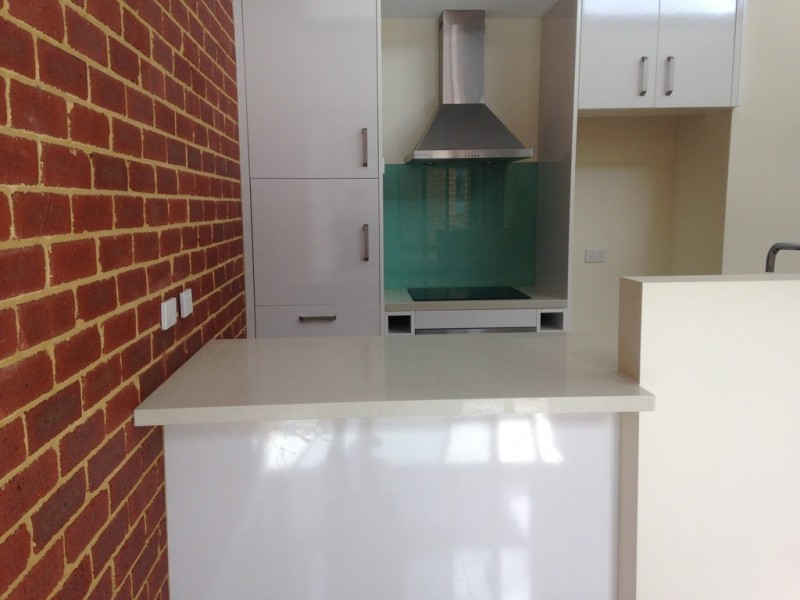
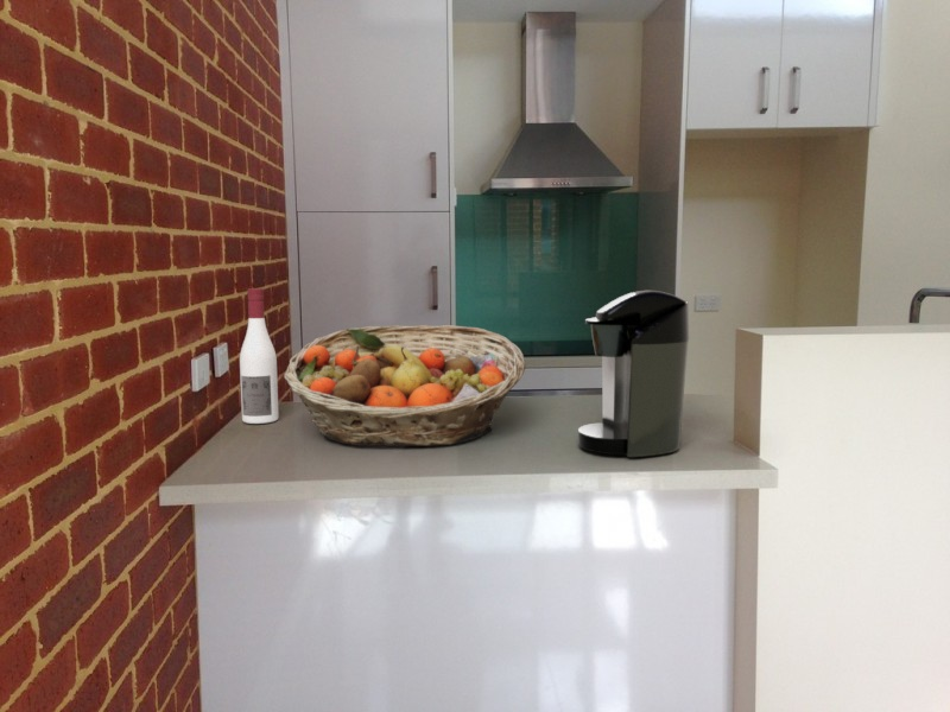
+ fruit basket (405, 381)
+ alcohol (258, 355)
+ coffee maker (628, 364)
